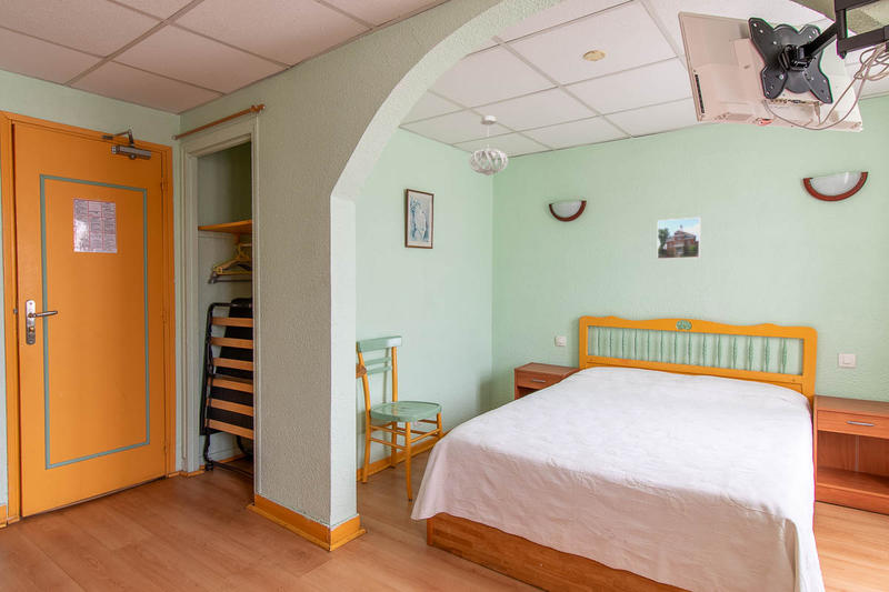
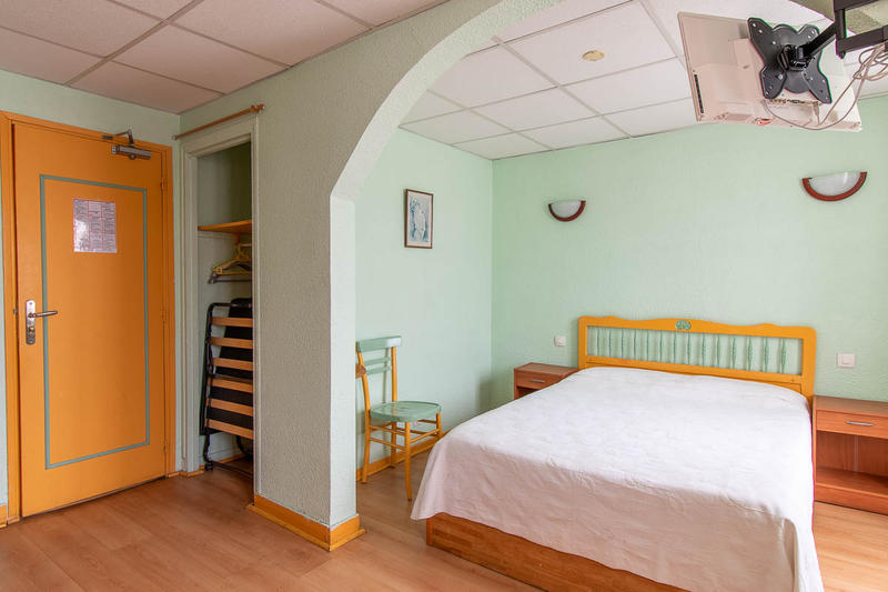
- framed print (678, 238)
- pendant light (488, 147)
